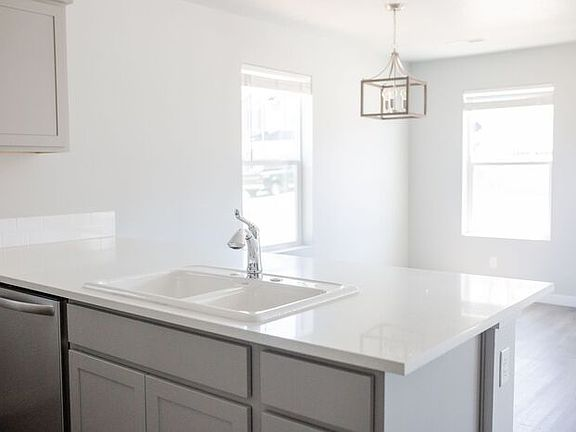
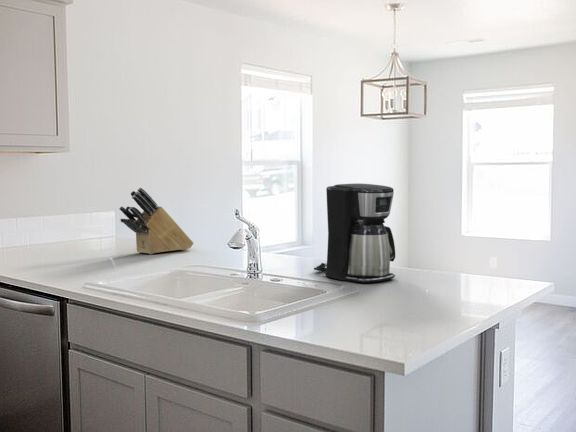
+ coffee maker (358, 229)
+ knife block (156, 219)
